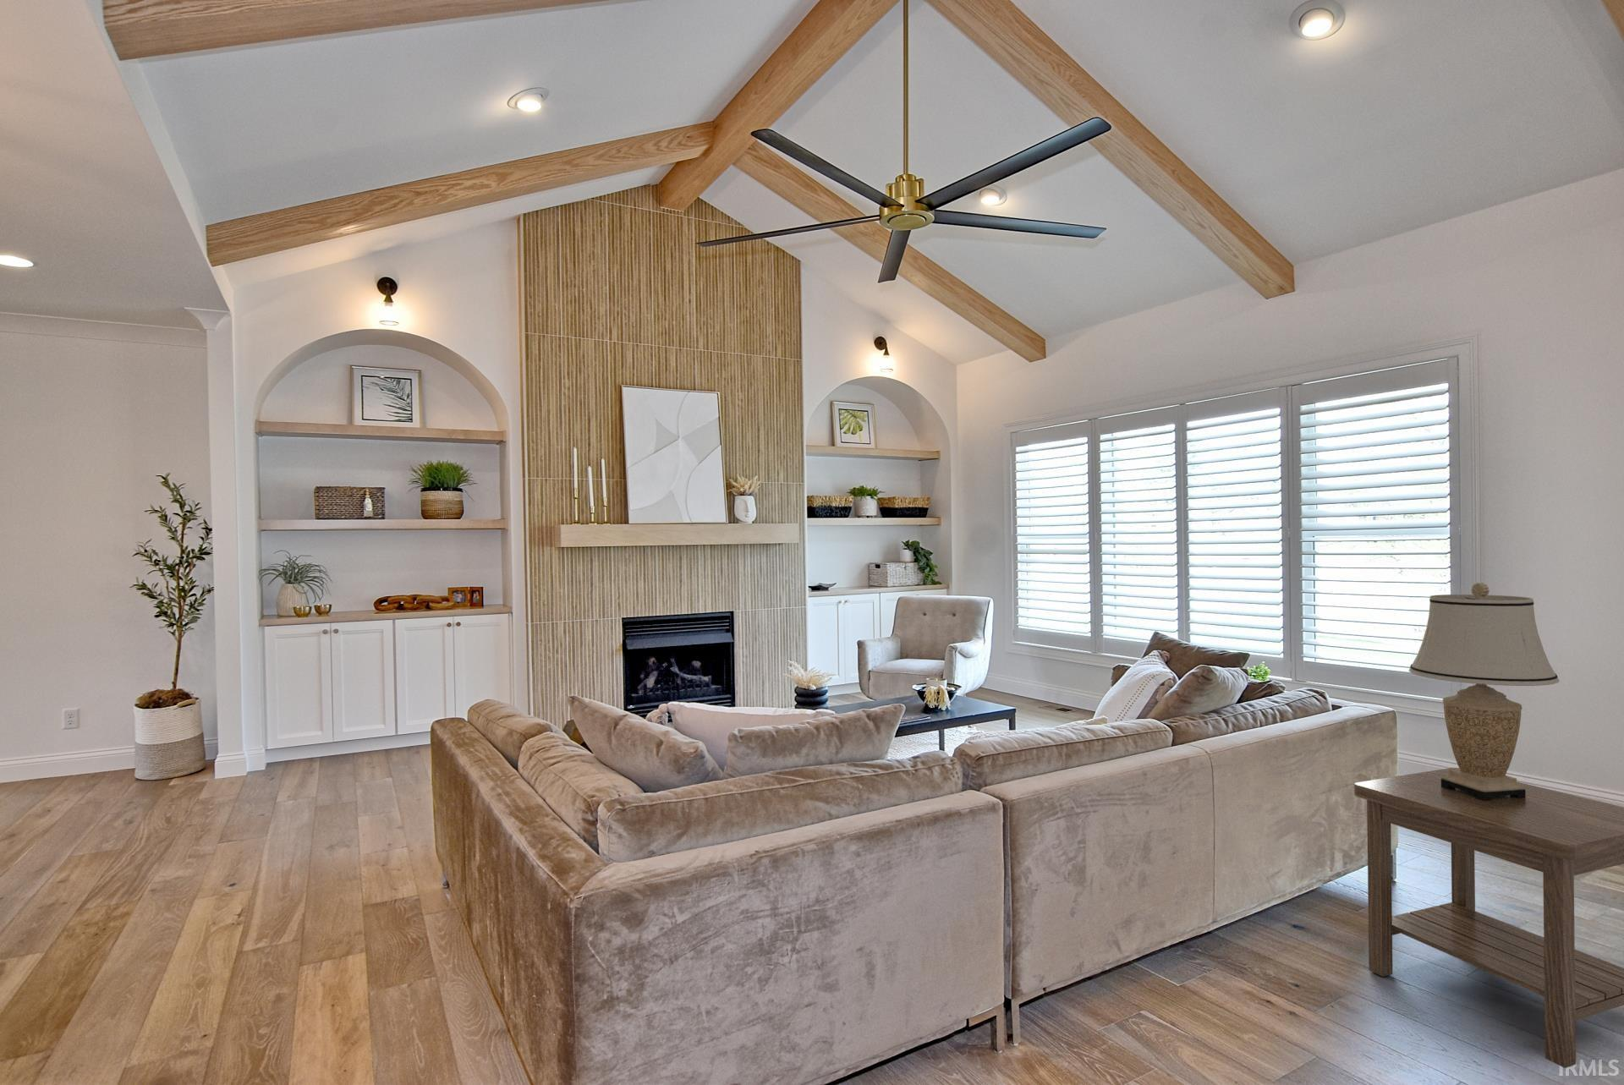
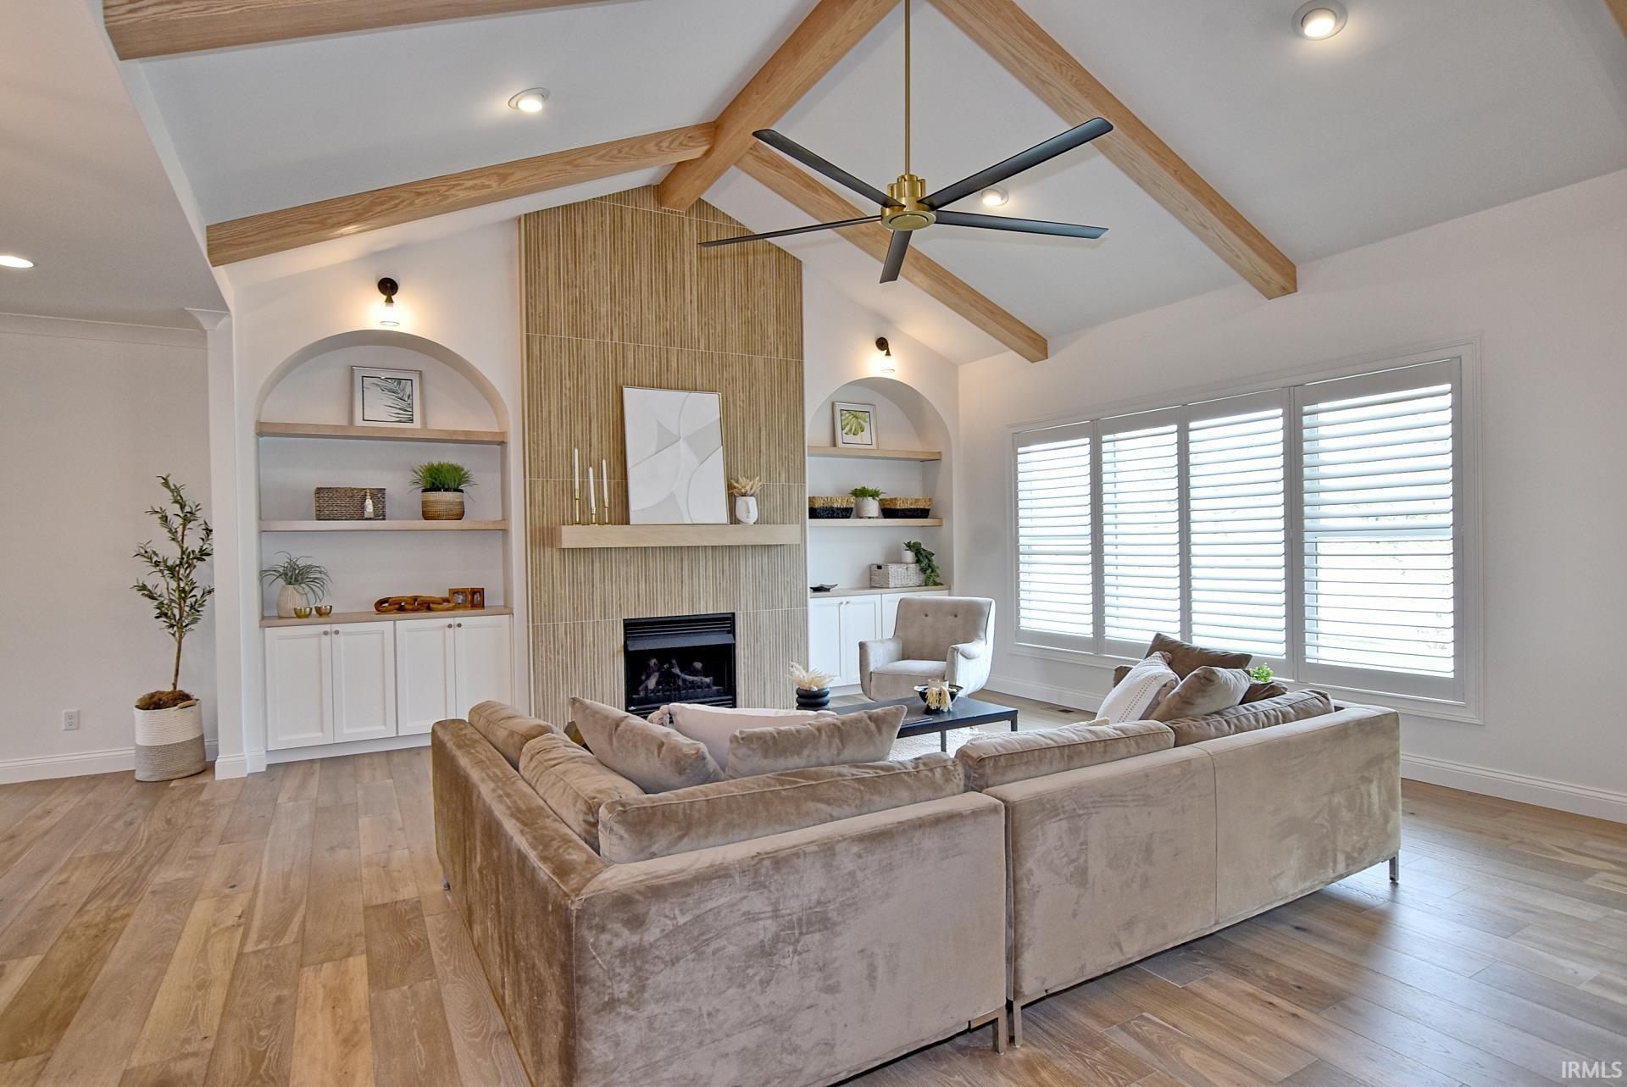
- table lamp (1480, 687)
- side table (1497, 919)
